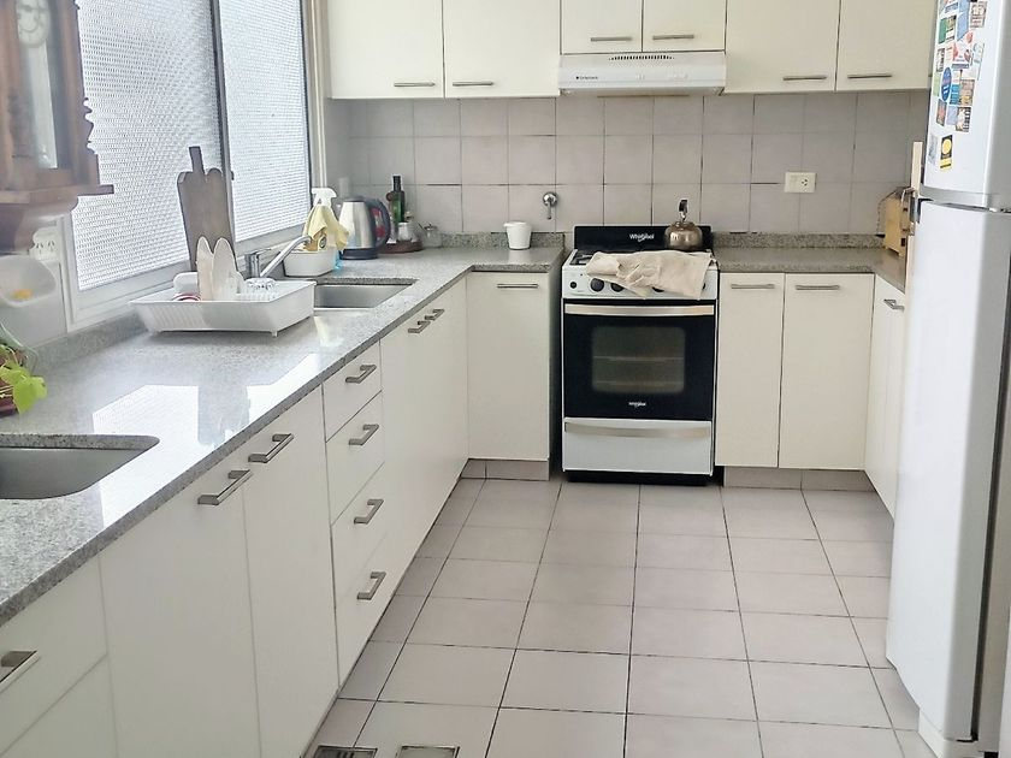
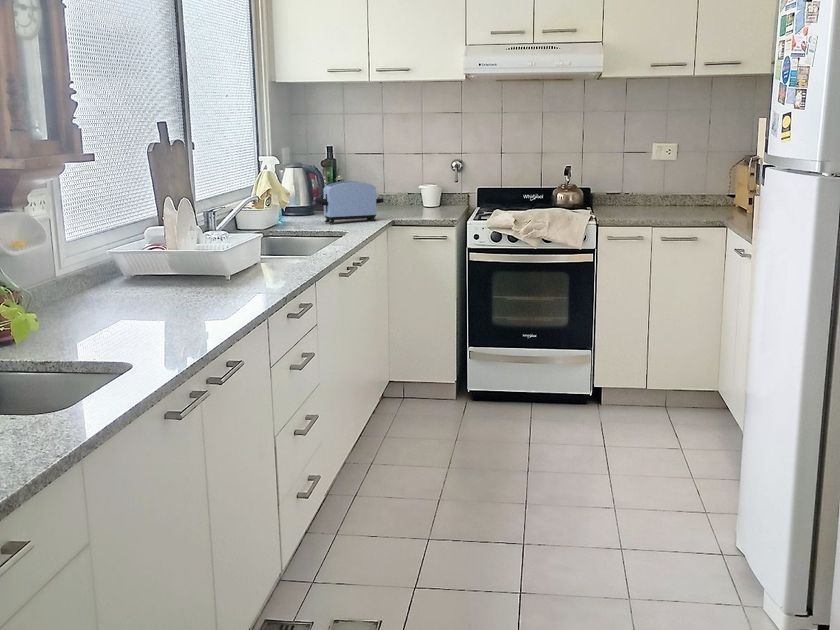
+ toaster (350, 201)
